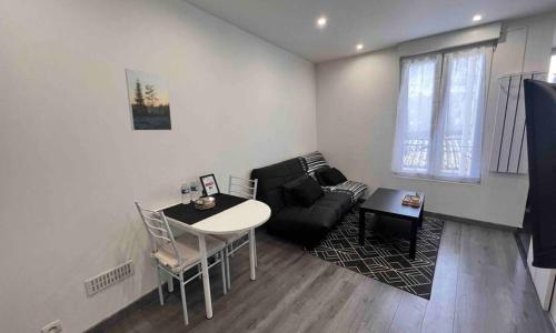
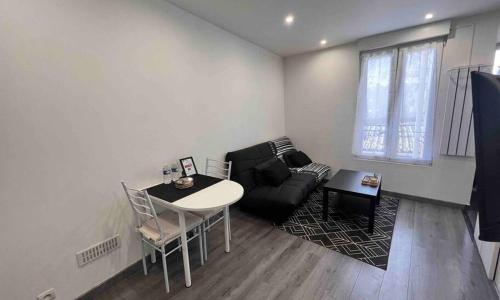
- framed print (150, 101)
